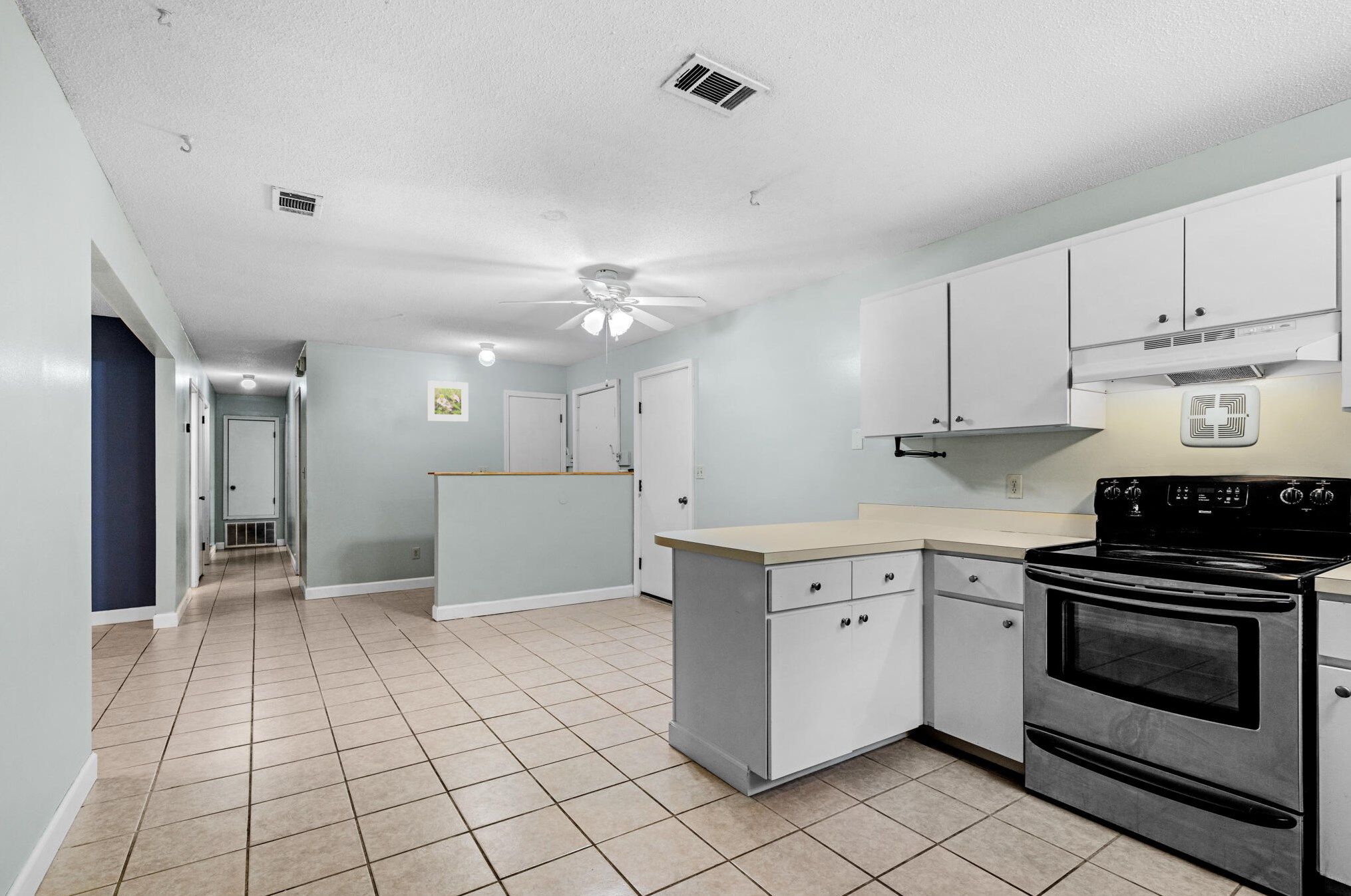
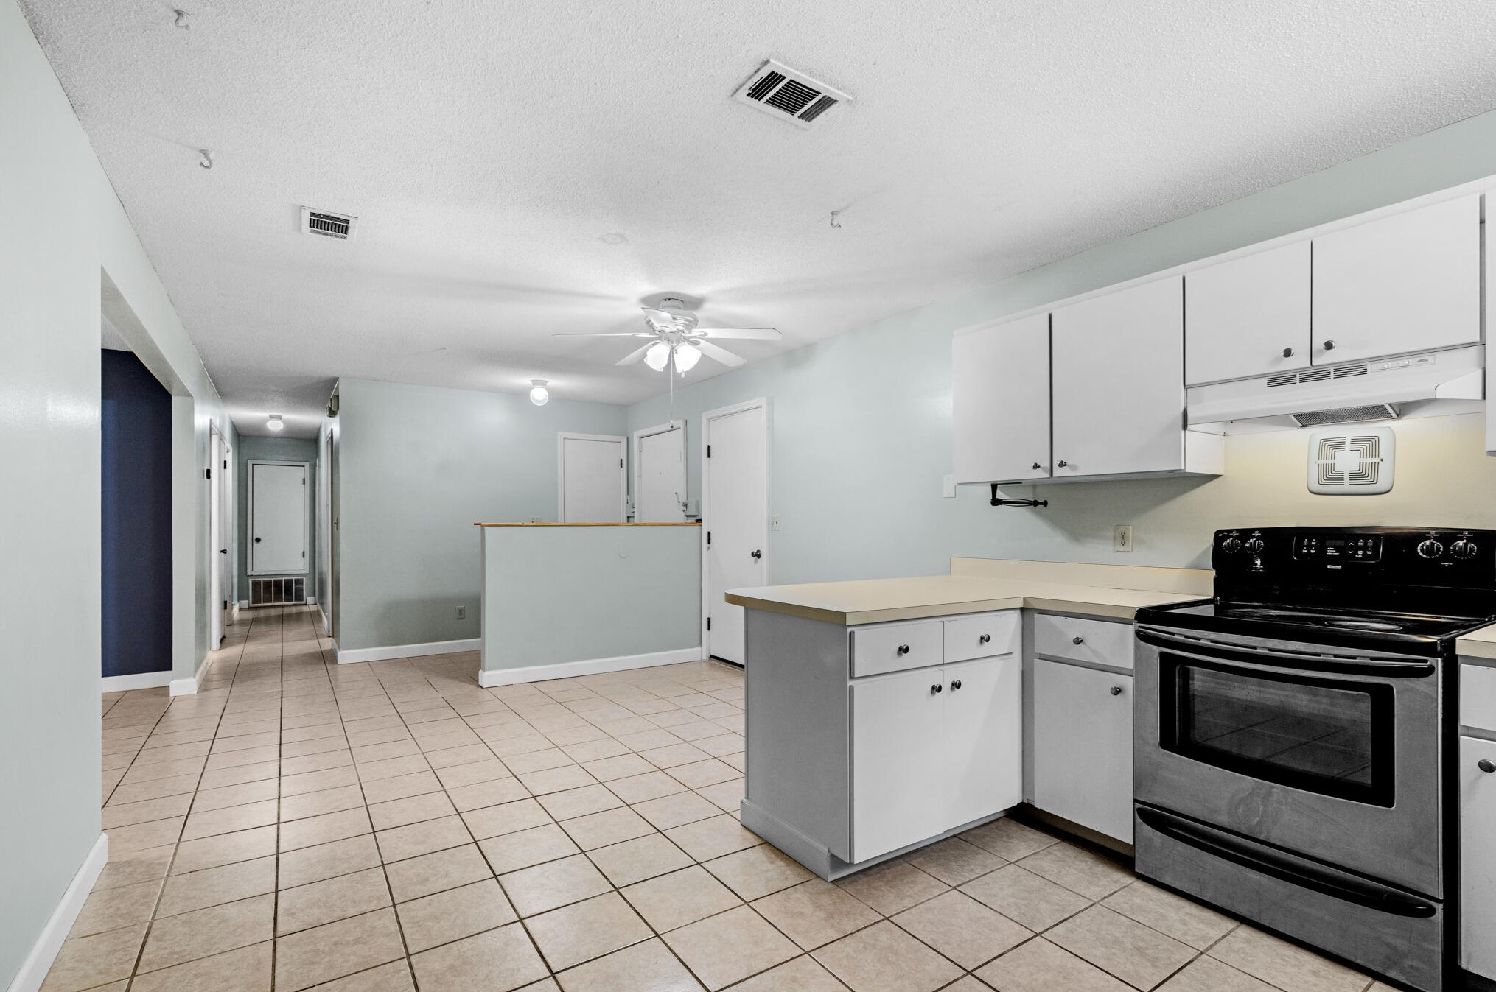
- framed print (448, 401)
